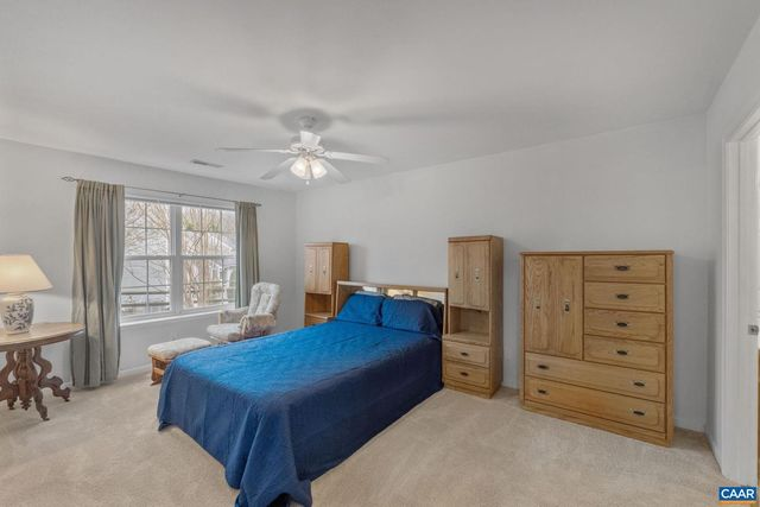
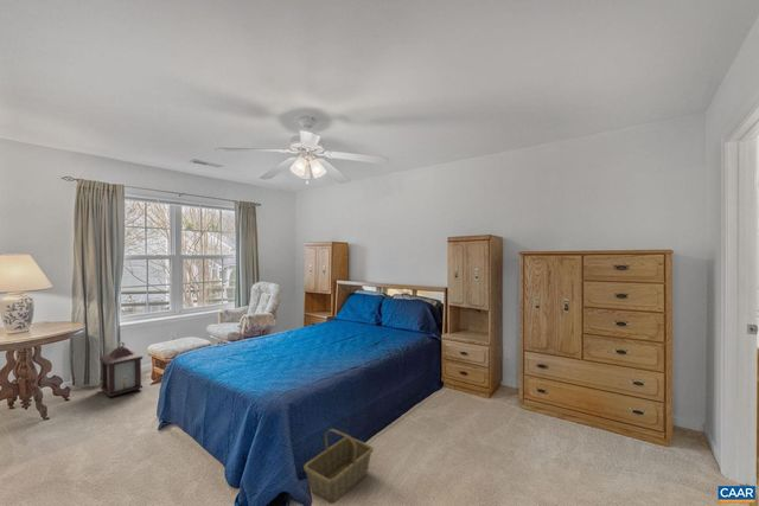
+ lantern (121, 365)
+ basket (340, 457)
